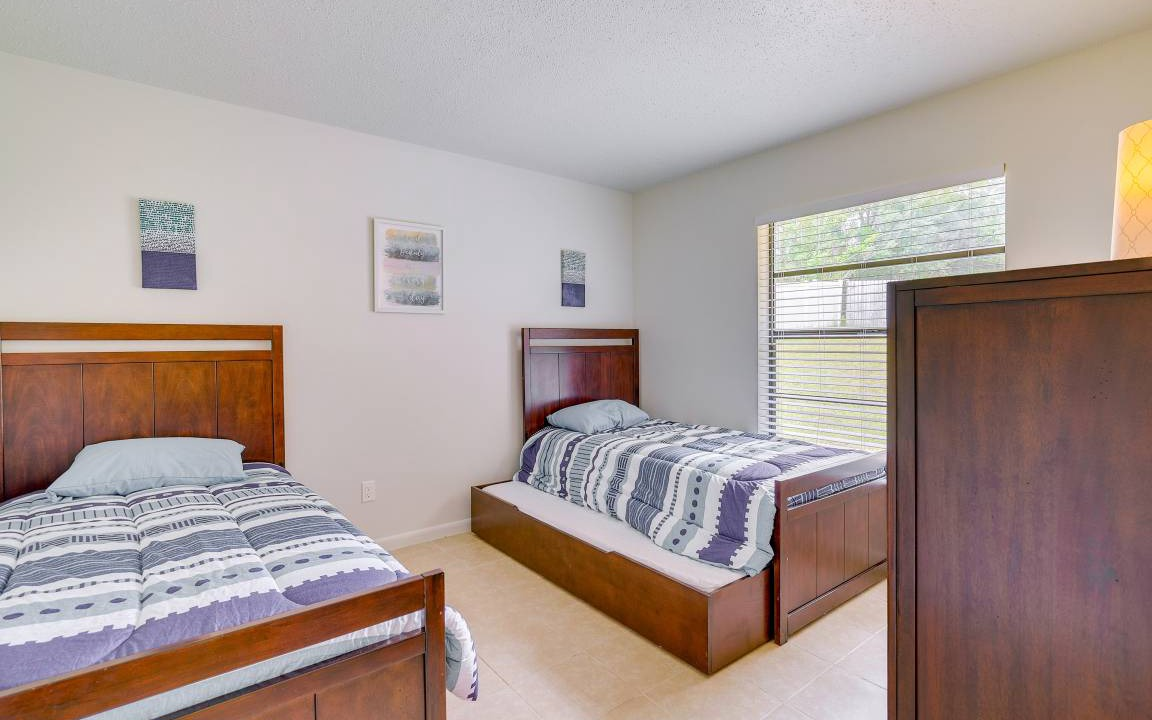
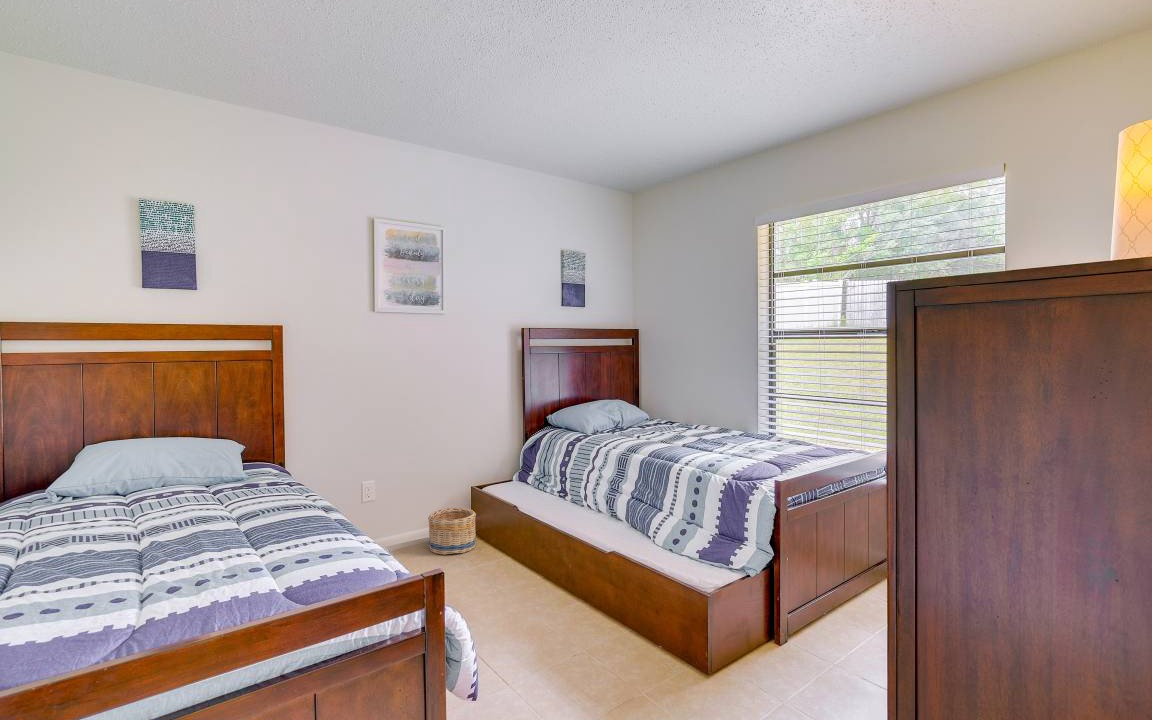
+ basket (452, 530)
